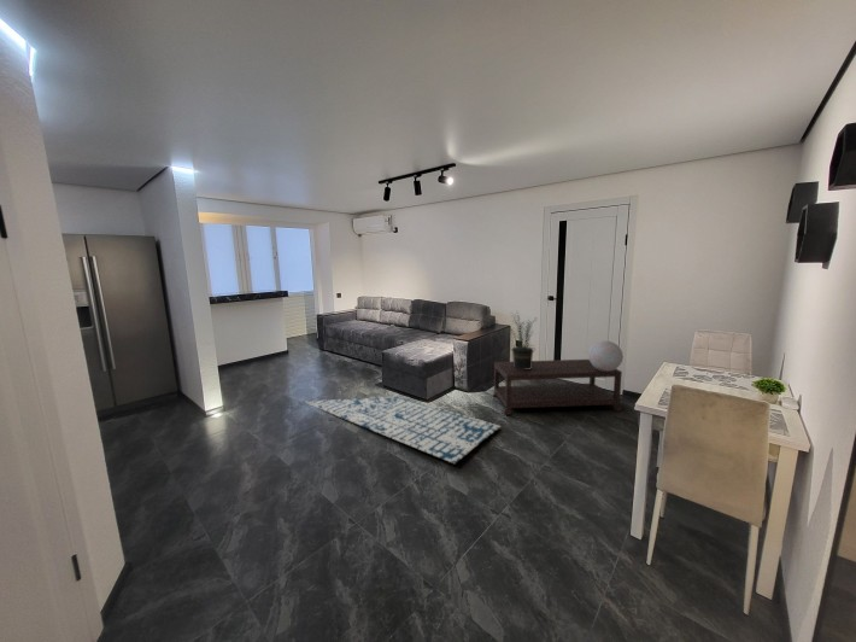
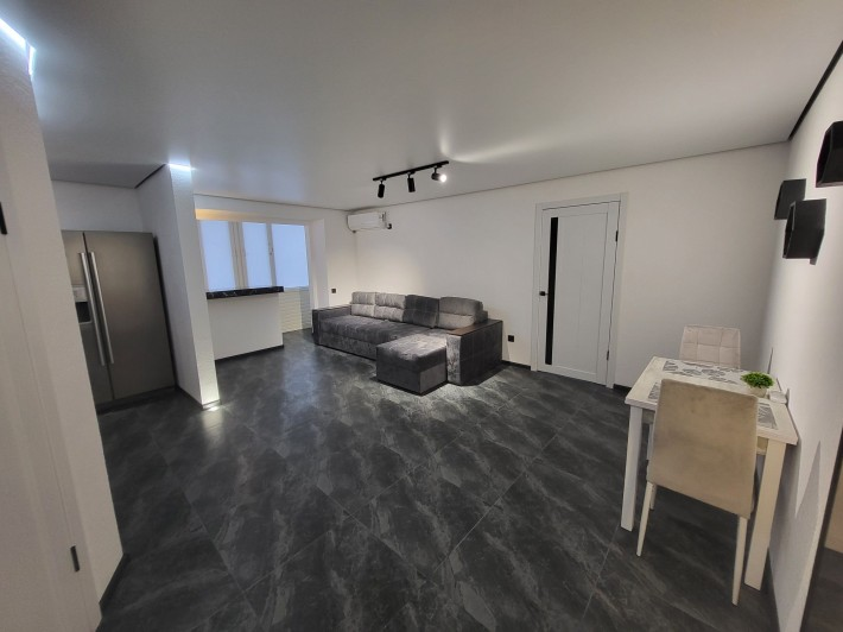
- coffee table (552, 385)
- decorative sphere (605, 355)
- potted plant (521, 339)
- rug (379, 408)
